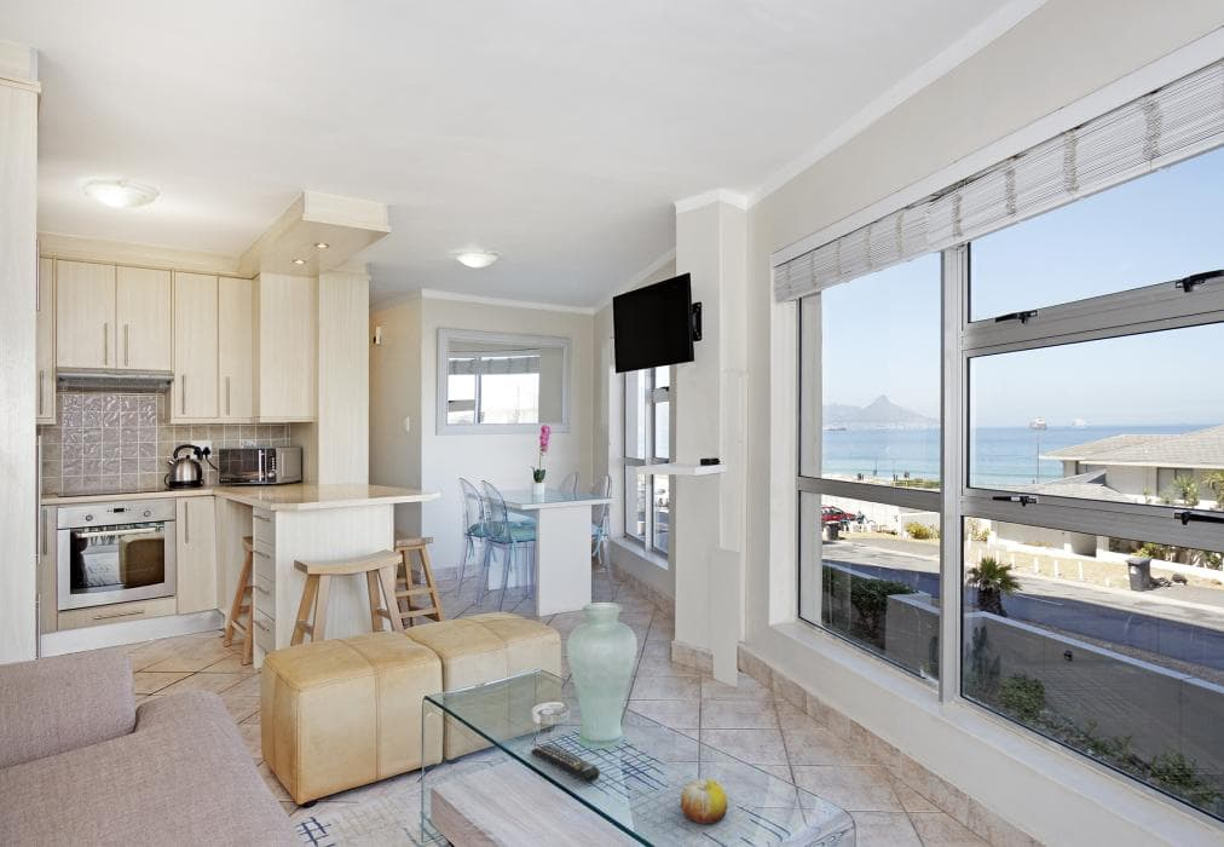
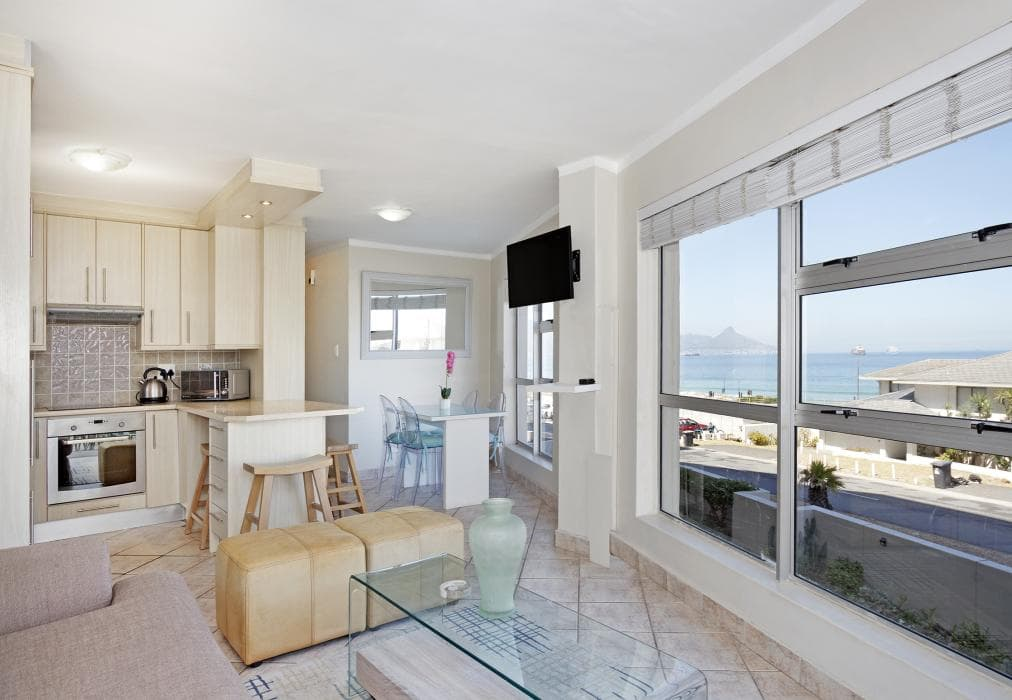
- fruit (703, 799)
- remote control (564, 761)
